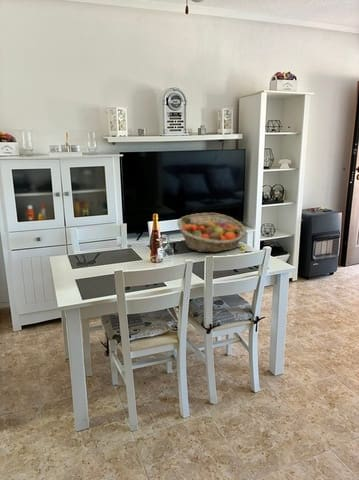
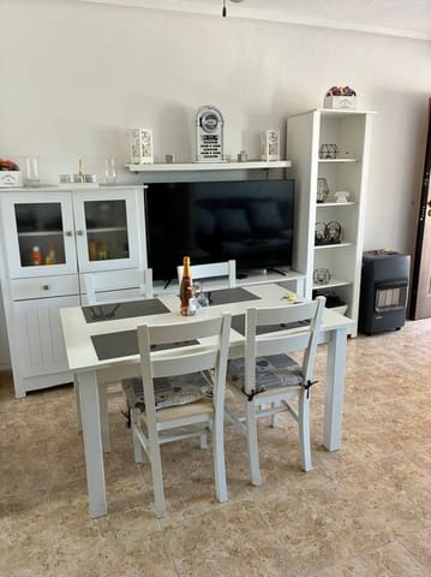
- fruit basket (211, 231)
